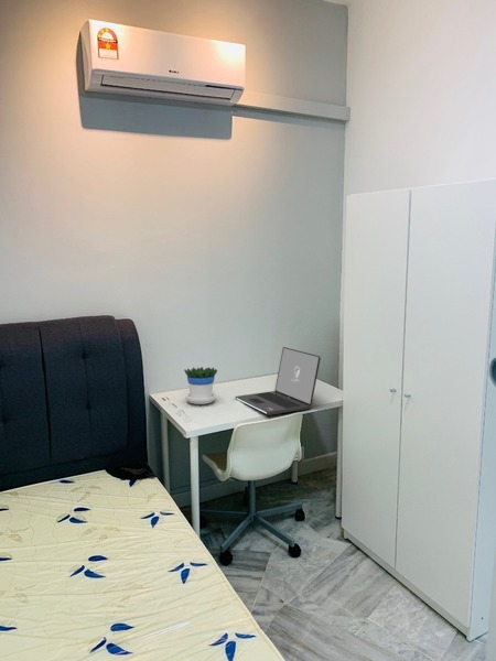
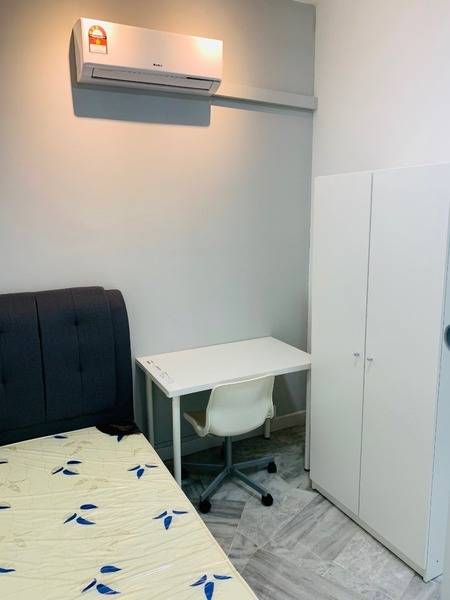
- laptop (277, 379)
- flowerpot (201, 386)
